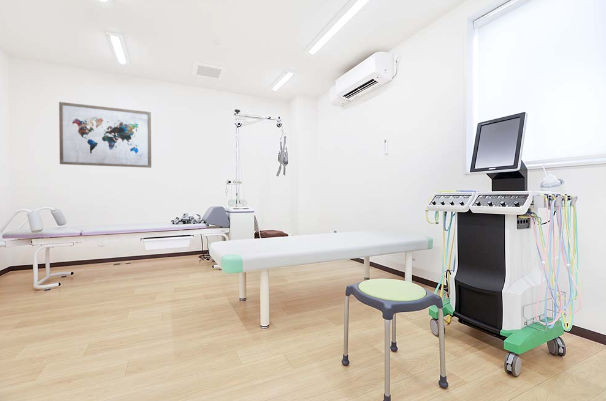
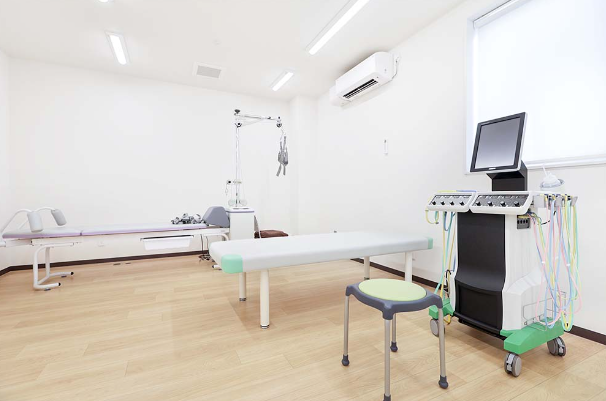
- wall art (108, 136)
